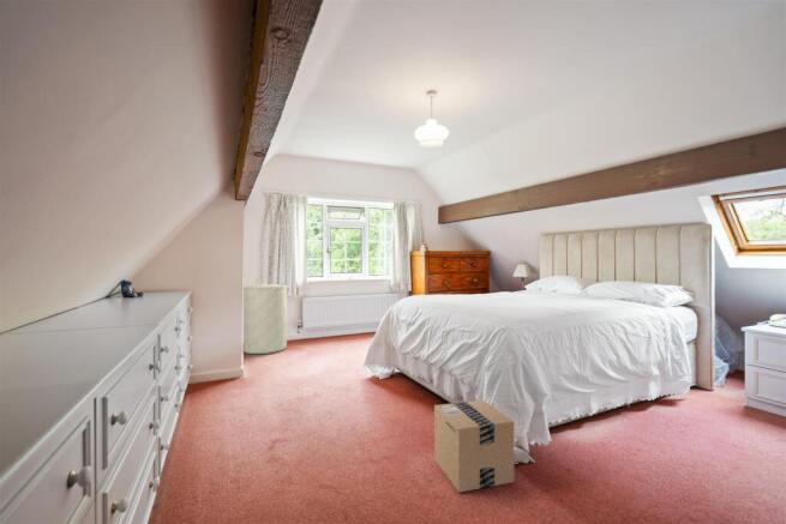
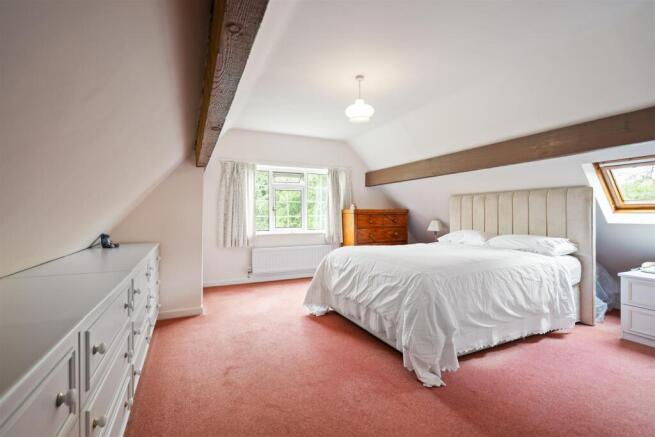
- laundry hamper (264, 312)
- cardboard box (472, 441)
